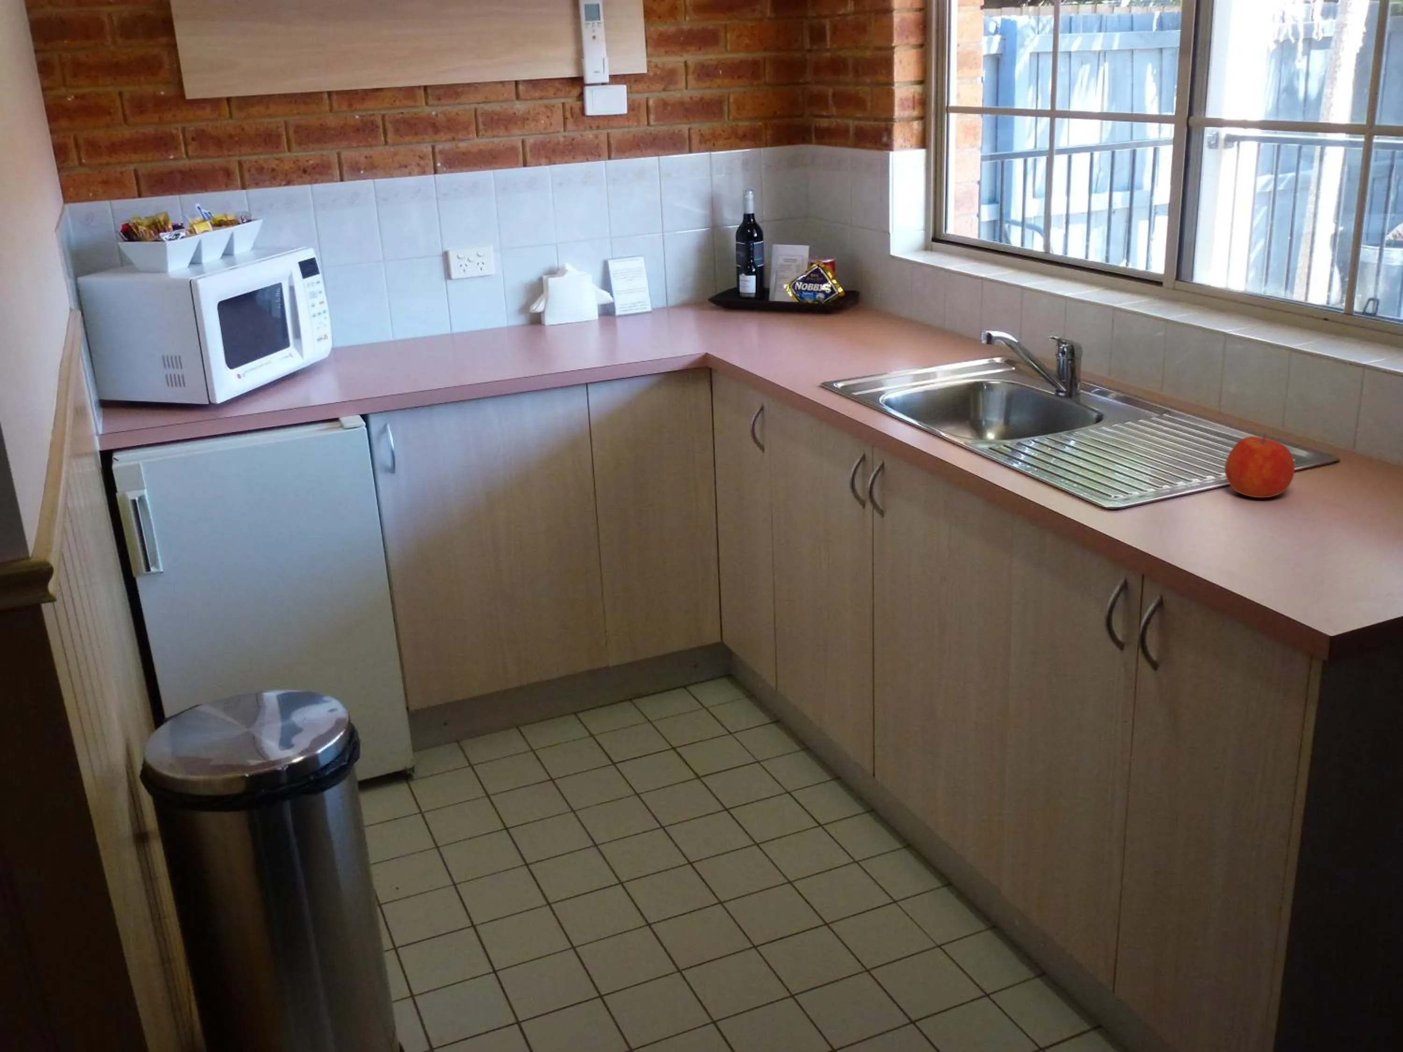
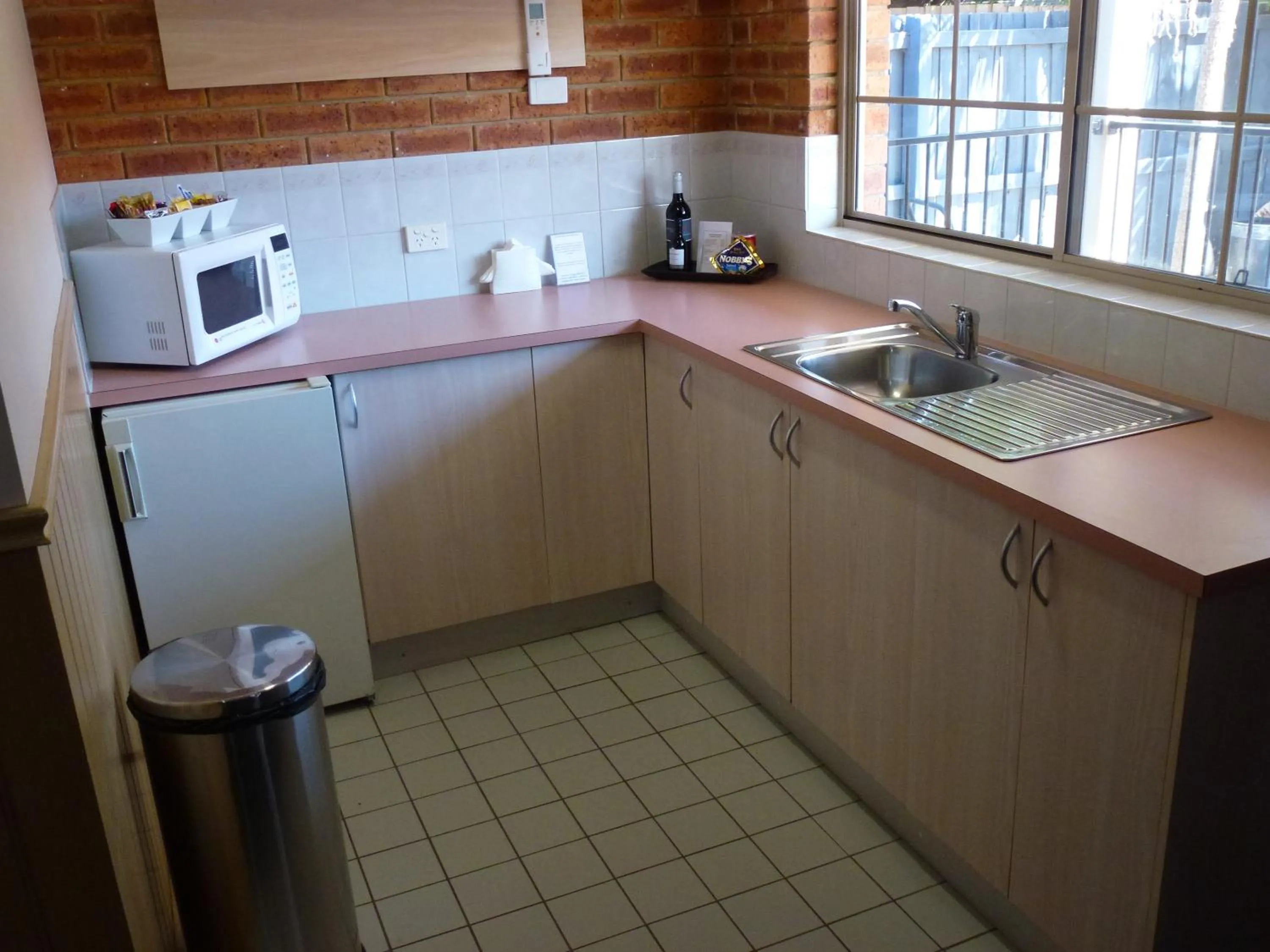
- apple (1260, 463)
